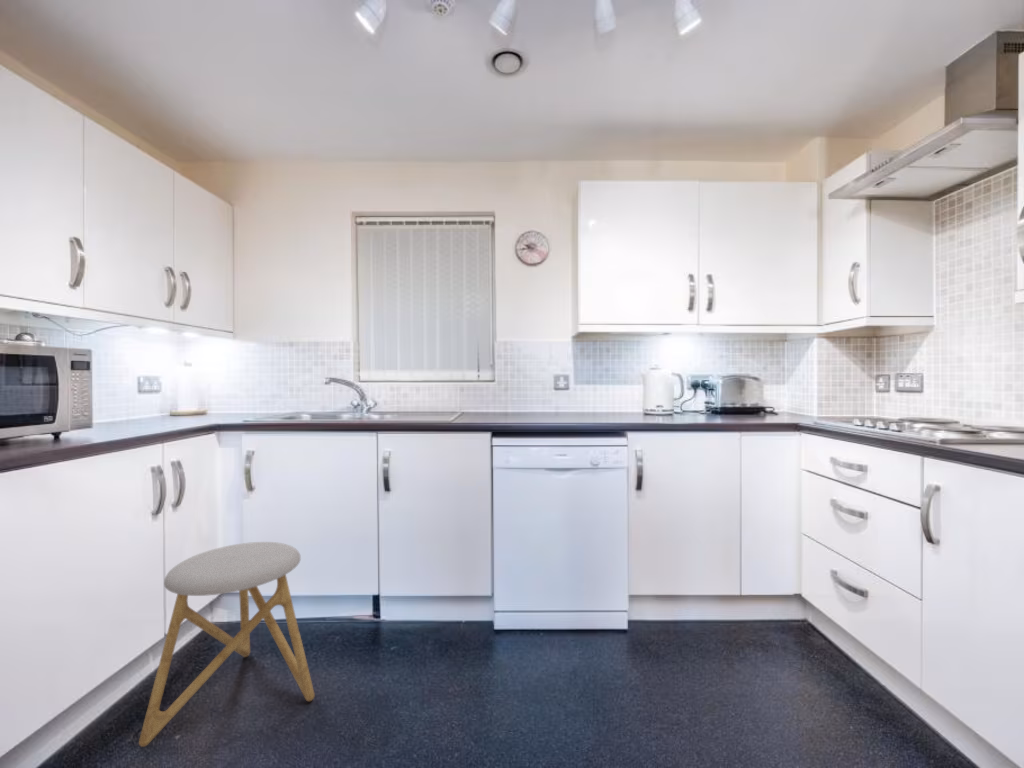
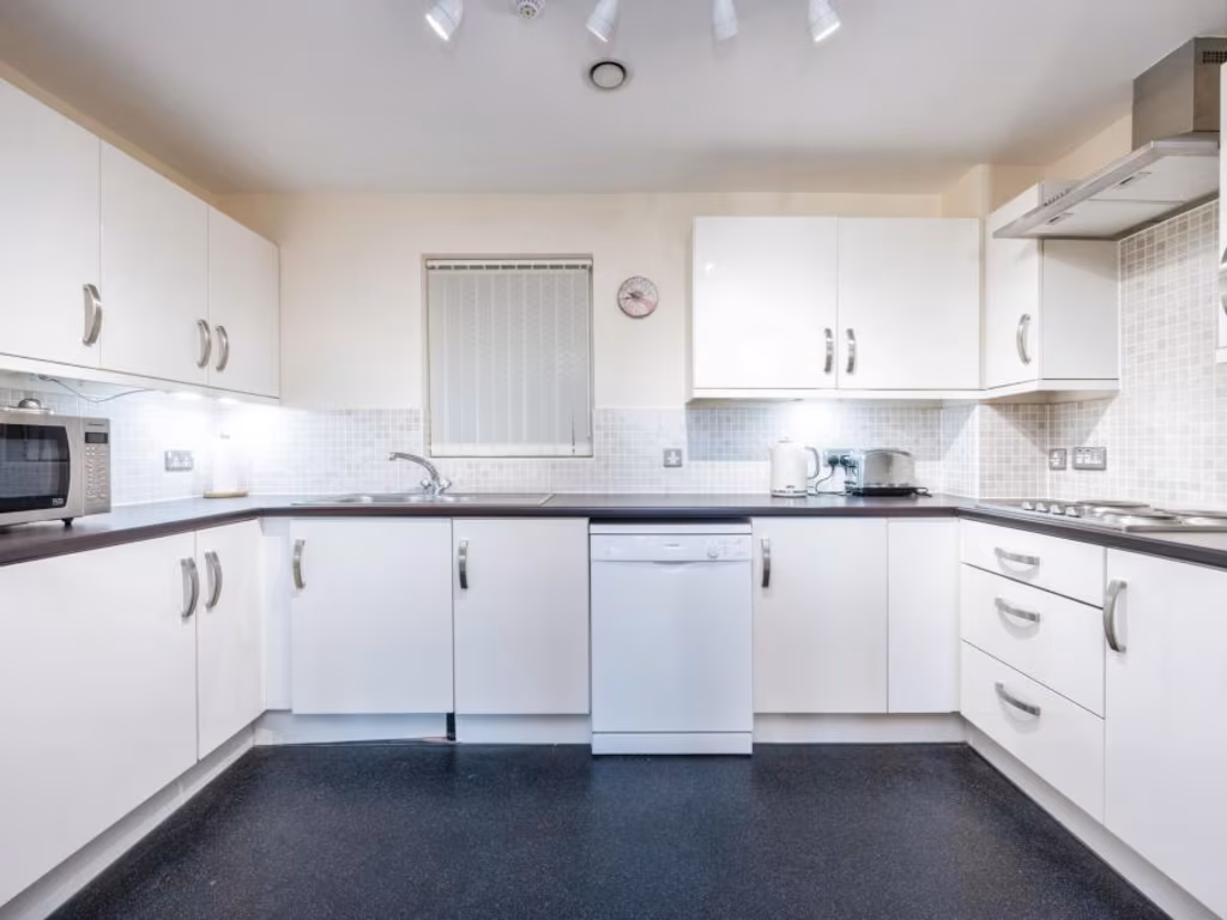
- stool (241, 622)
